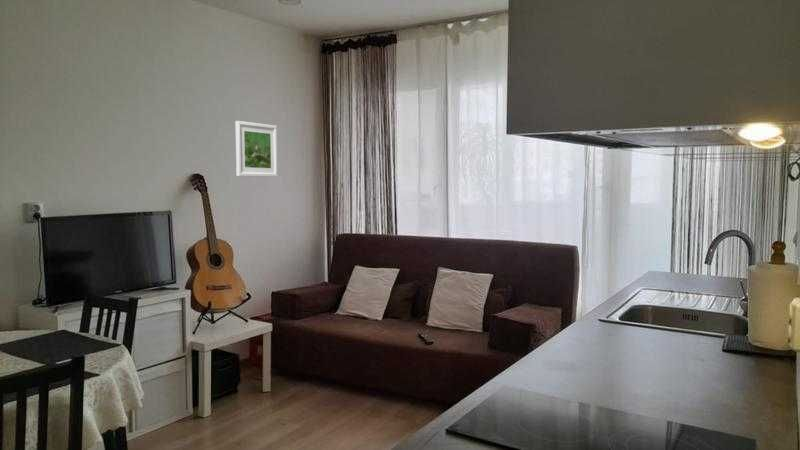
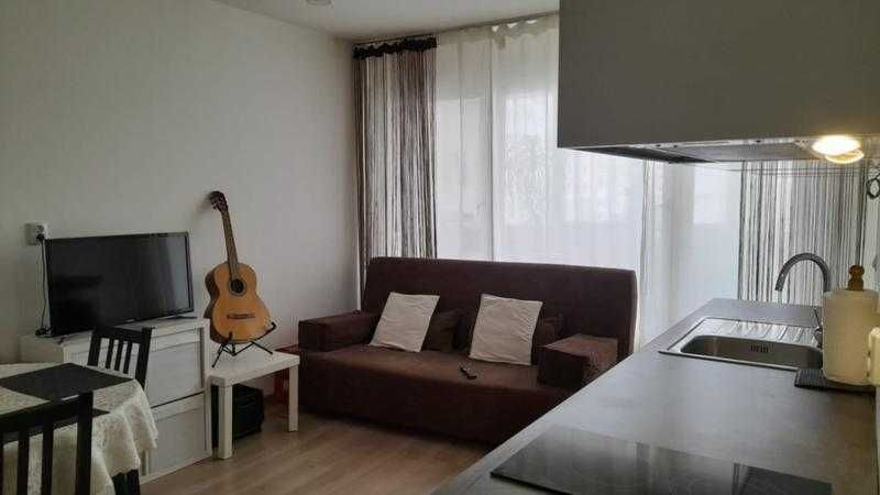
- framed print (257, 150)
